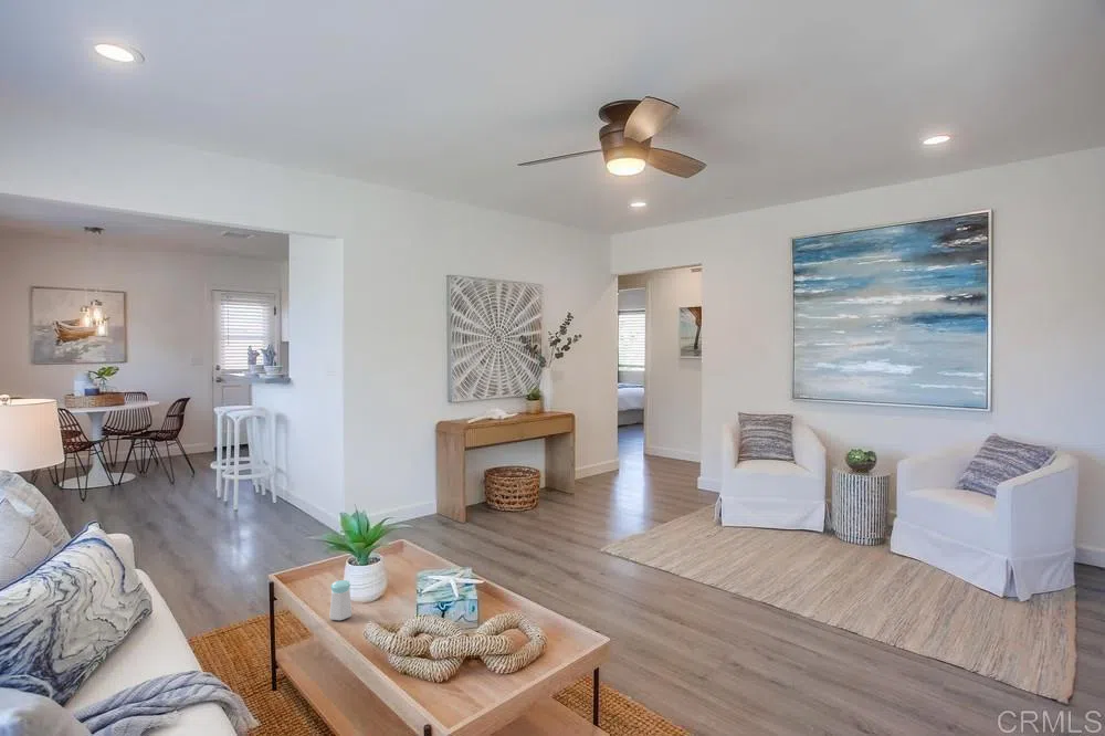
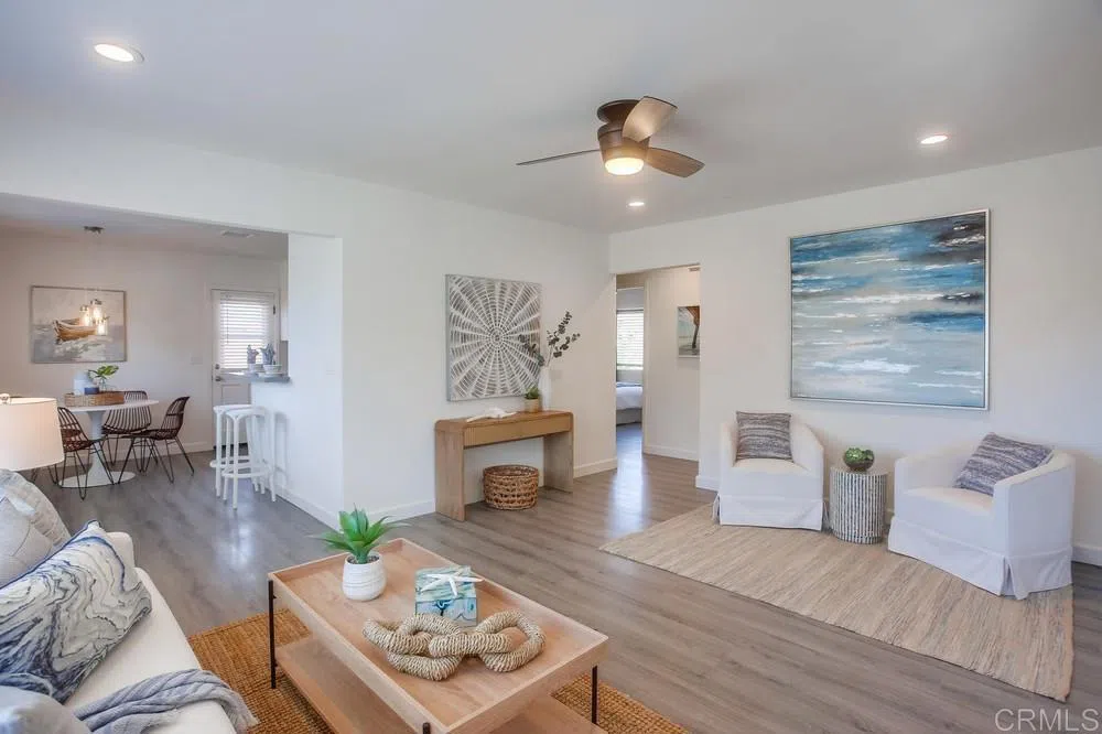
- salt shaker (340, 599)
